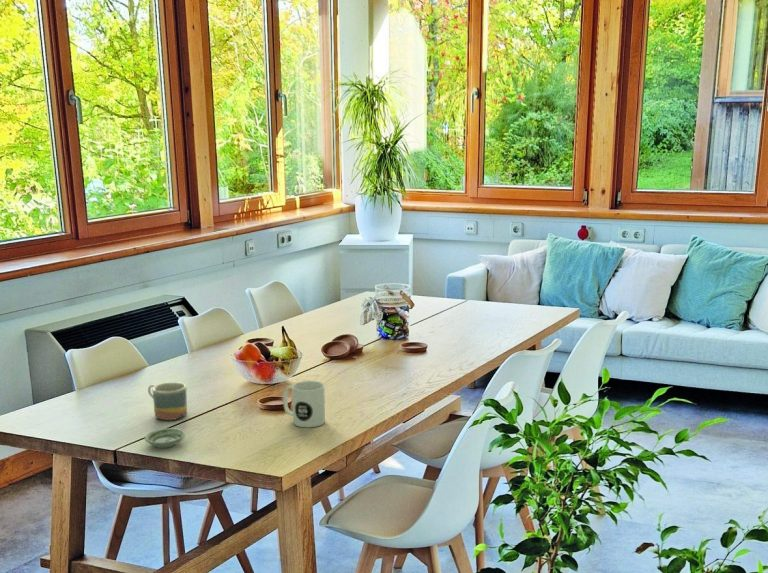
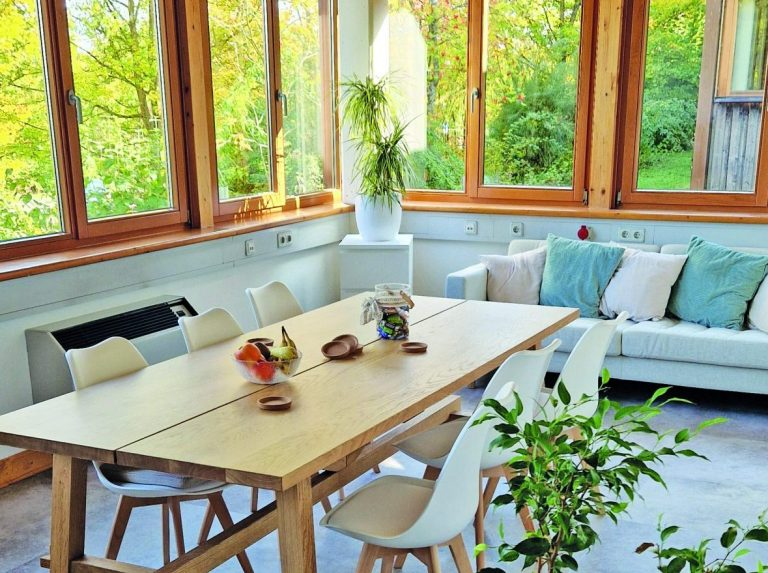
- mug (302, 402)
- saucer (165, 439)
- mug (165, 400)
